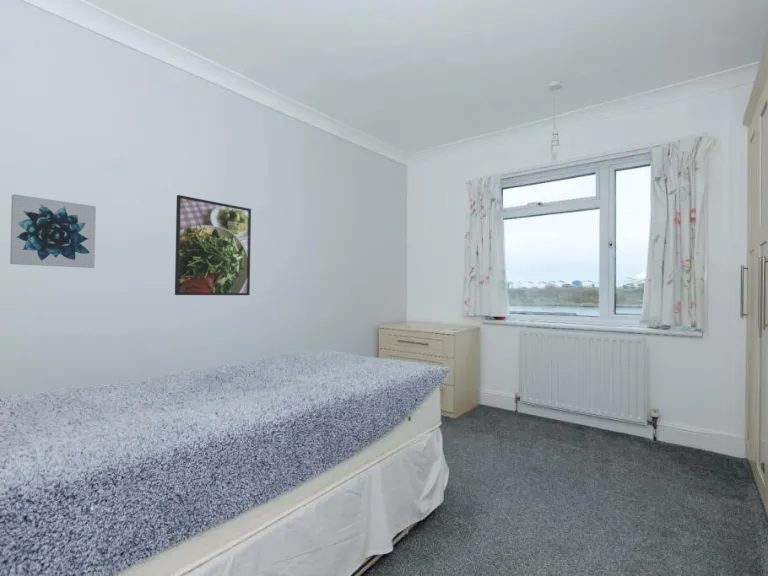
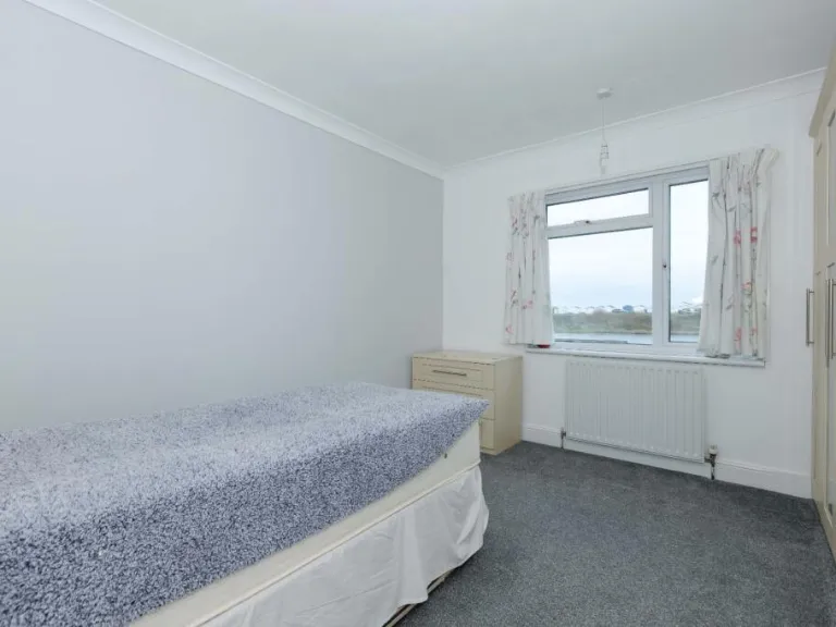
- wall art (55, 233)
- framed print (215, 248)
